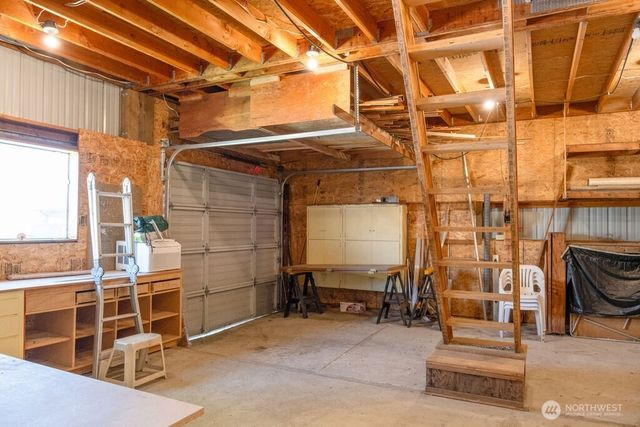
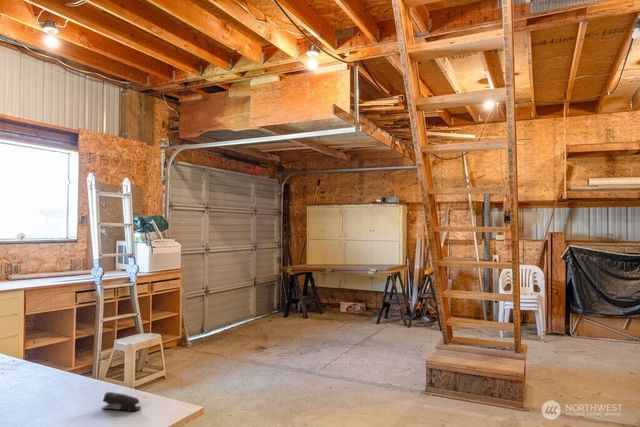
+ stapler (121, 400)
